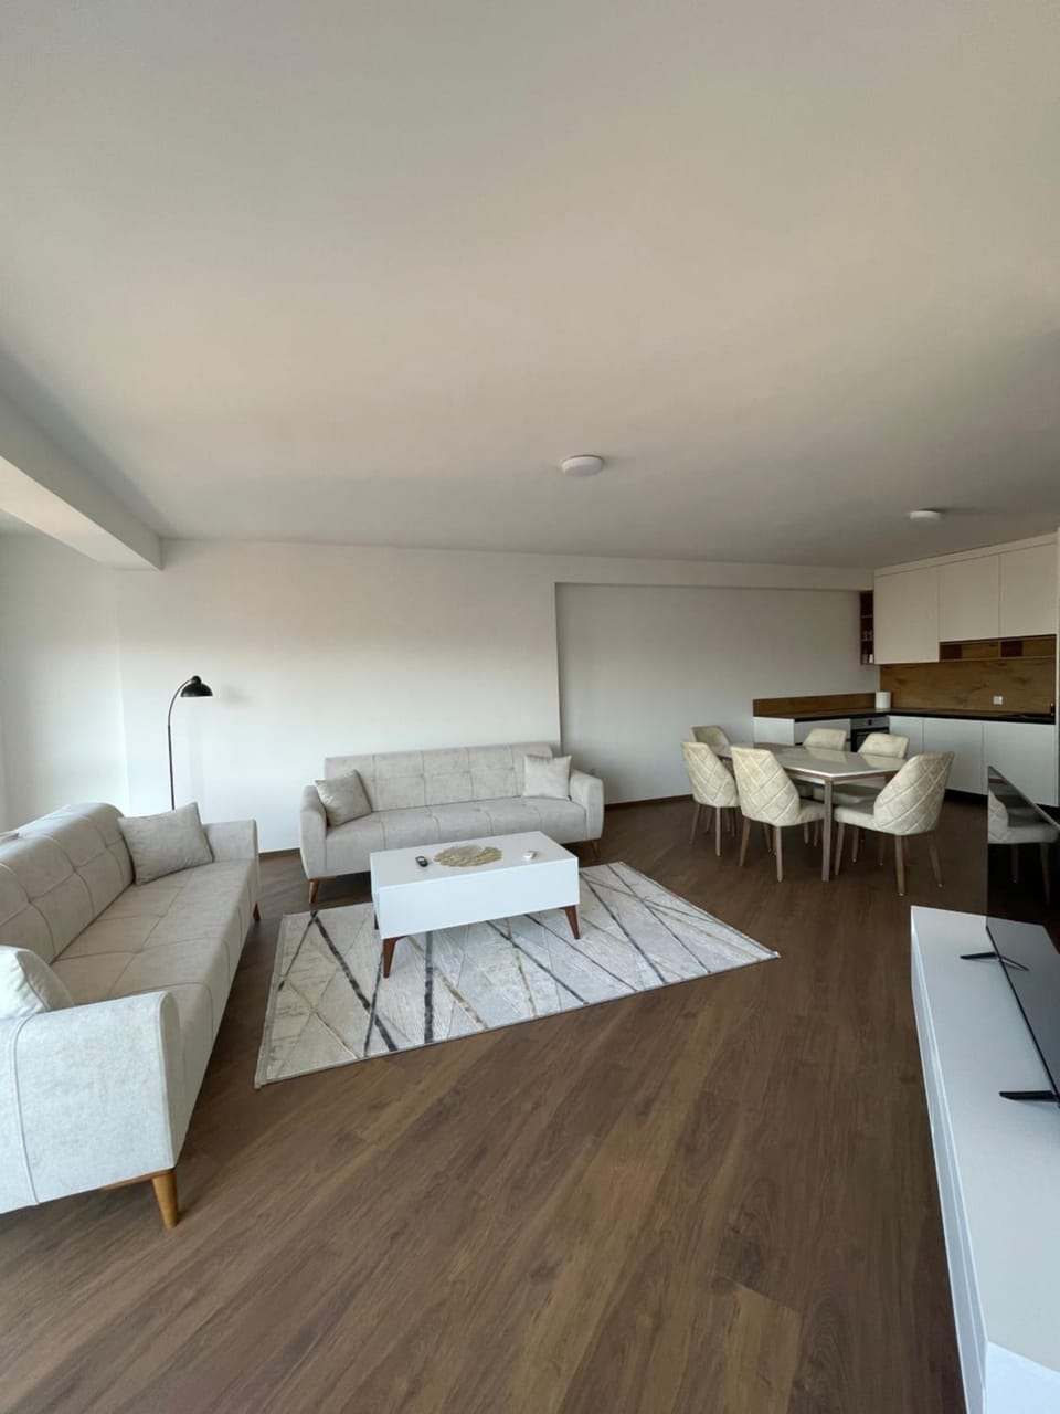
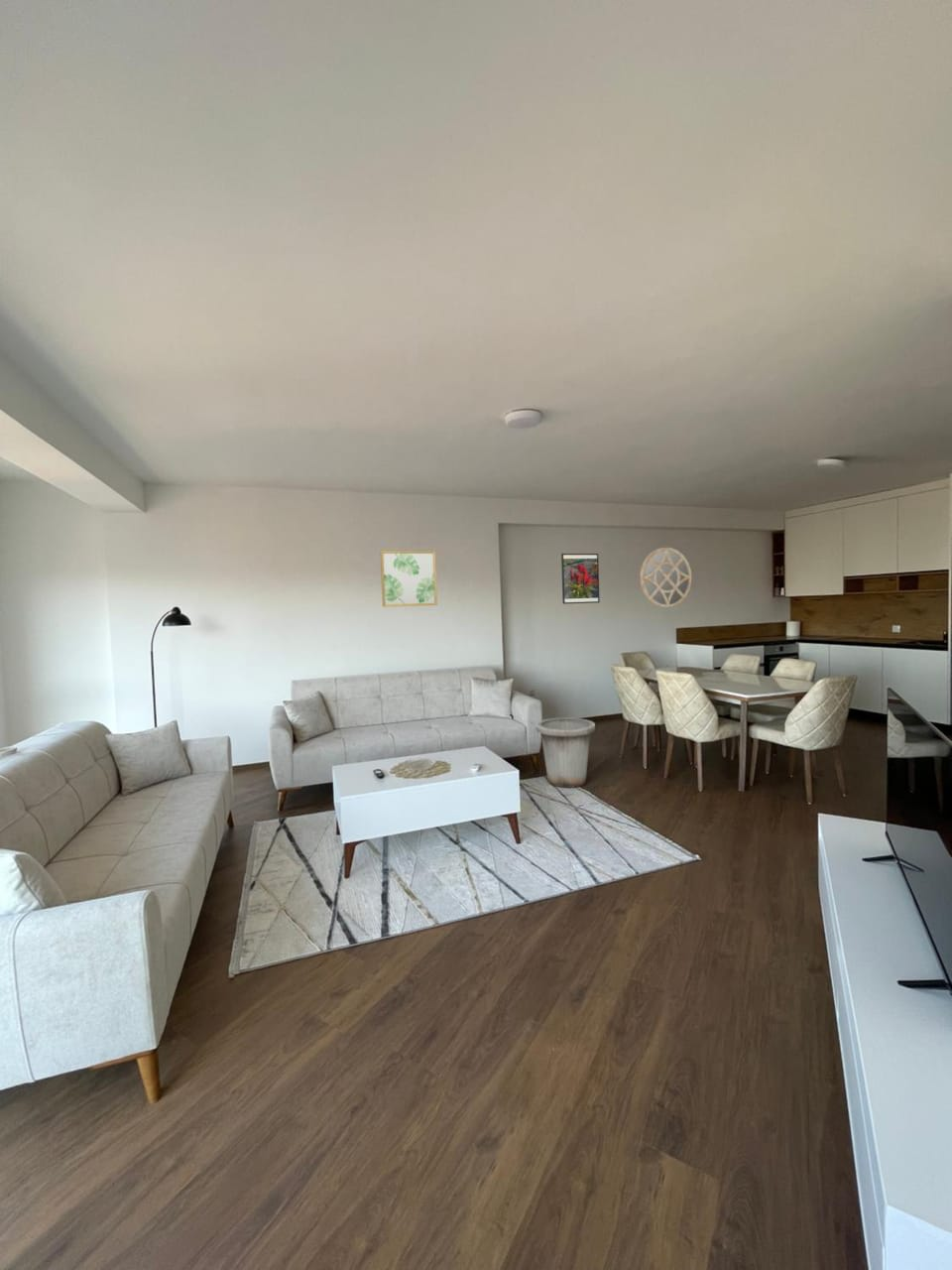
+ wall art (409, 578)
+ trash can (565, 752)
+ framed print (580, 578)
+ home mirror (665, 577)
